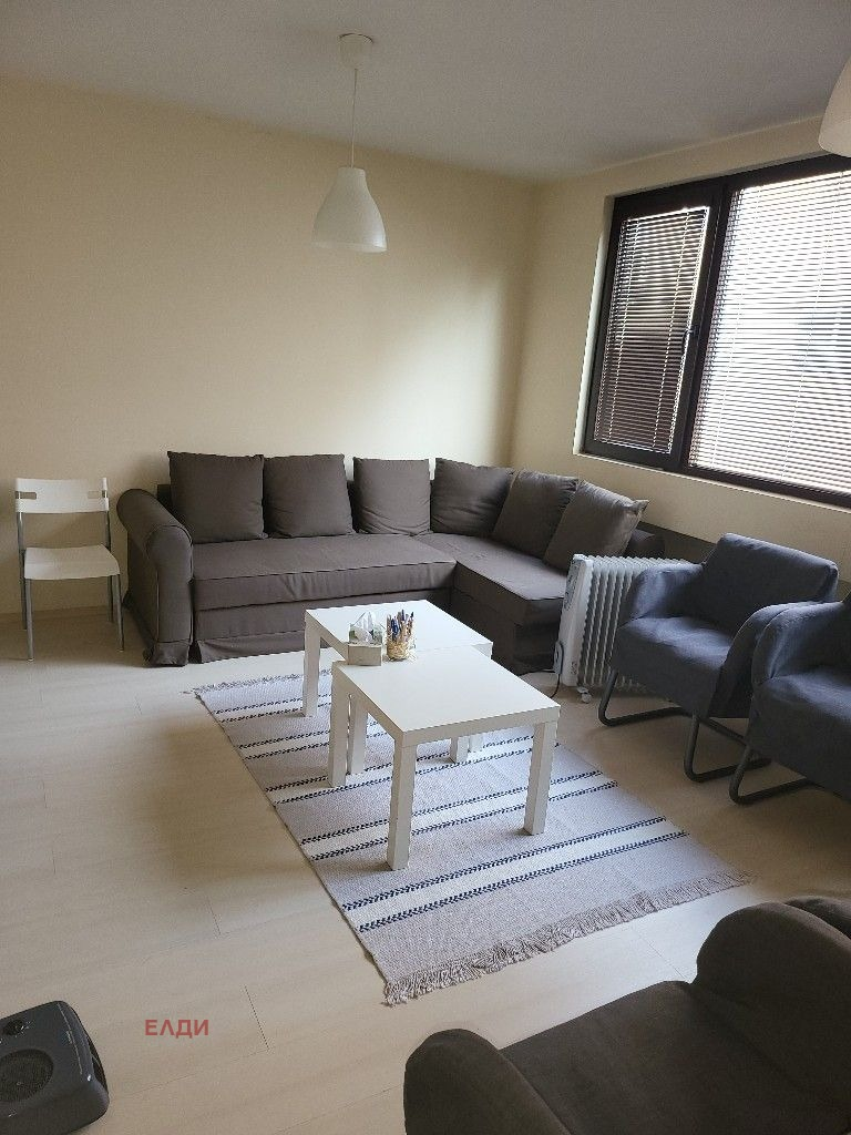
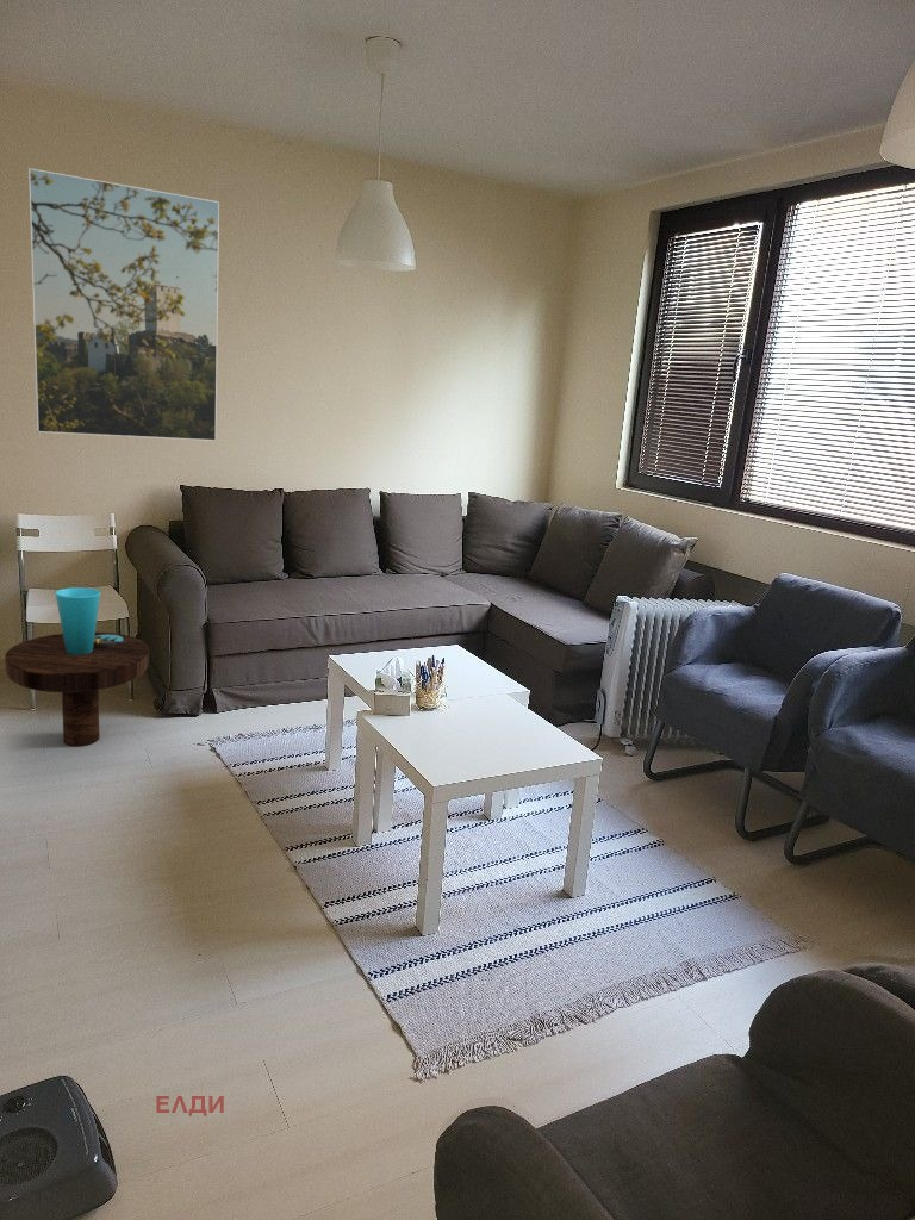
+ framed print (129, 315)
+ side table (80, 667)
